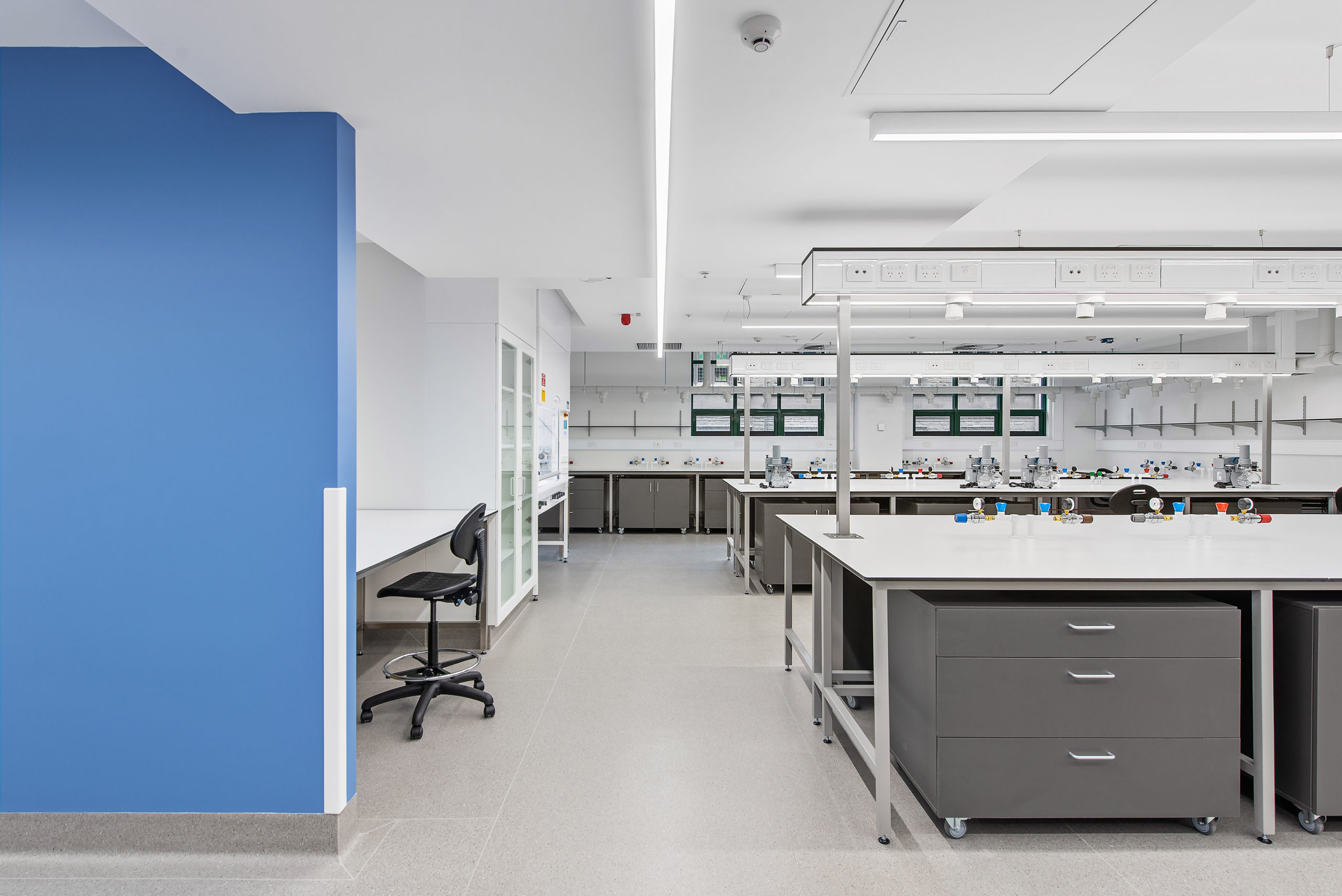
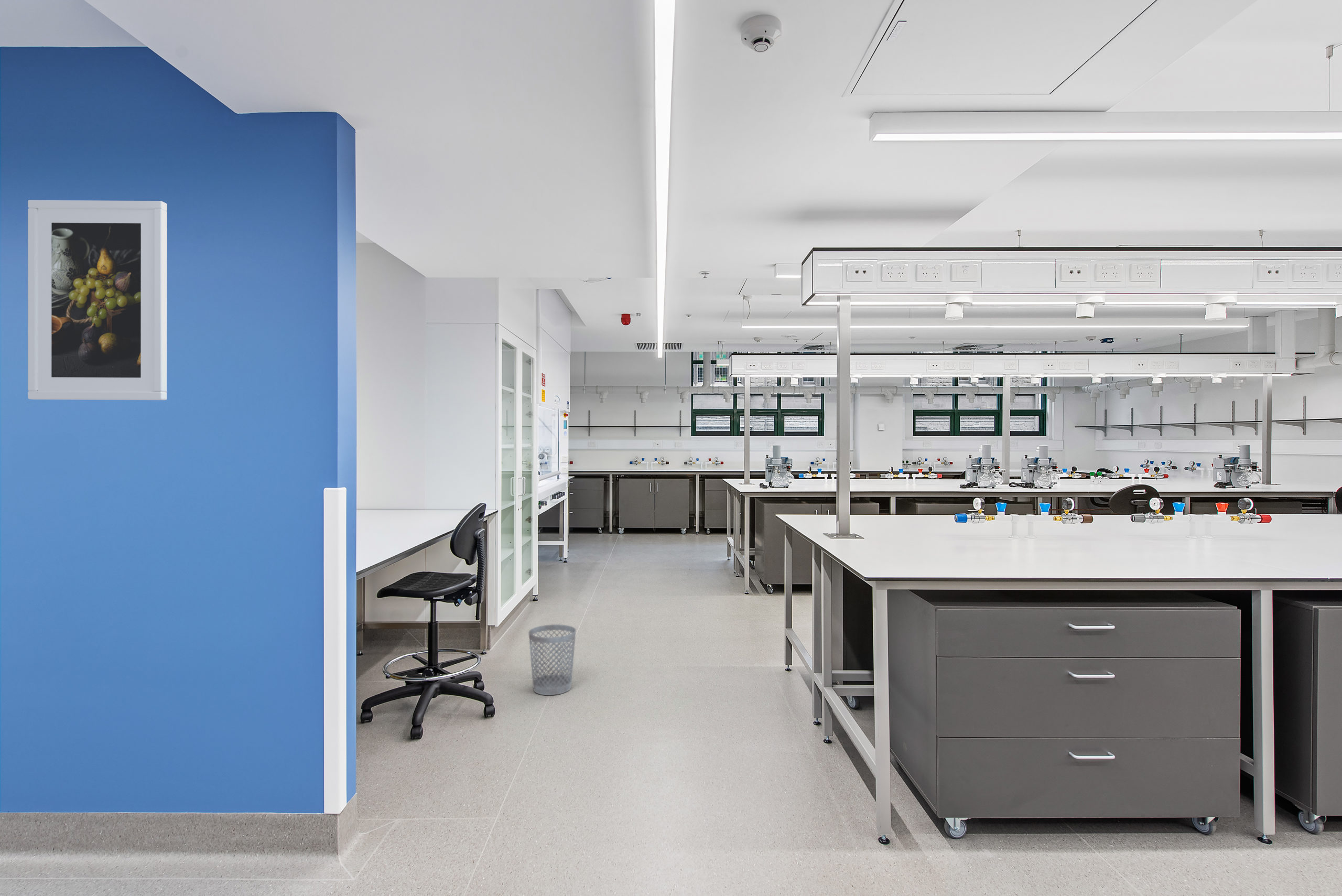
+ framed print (98, 300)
+ wastebasket (552, 660)
